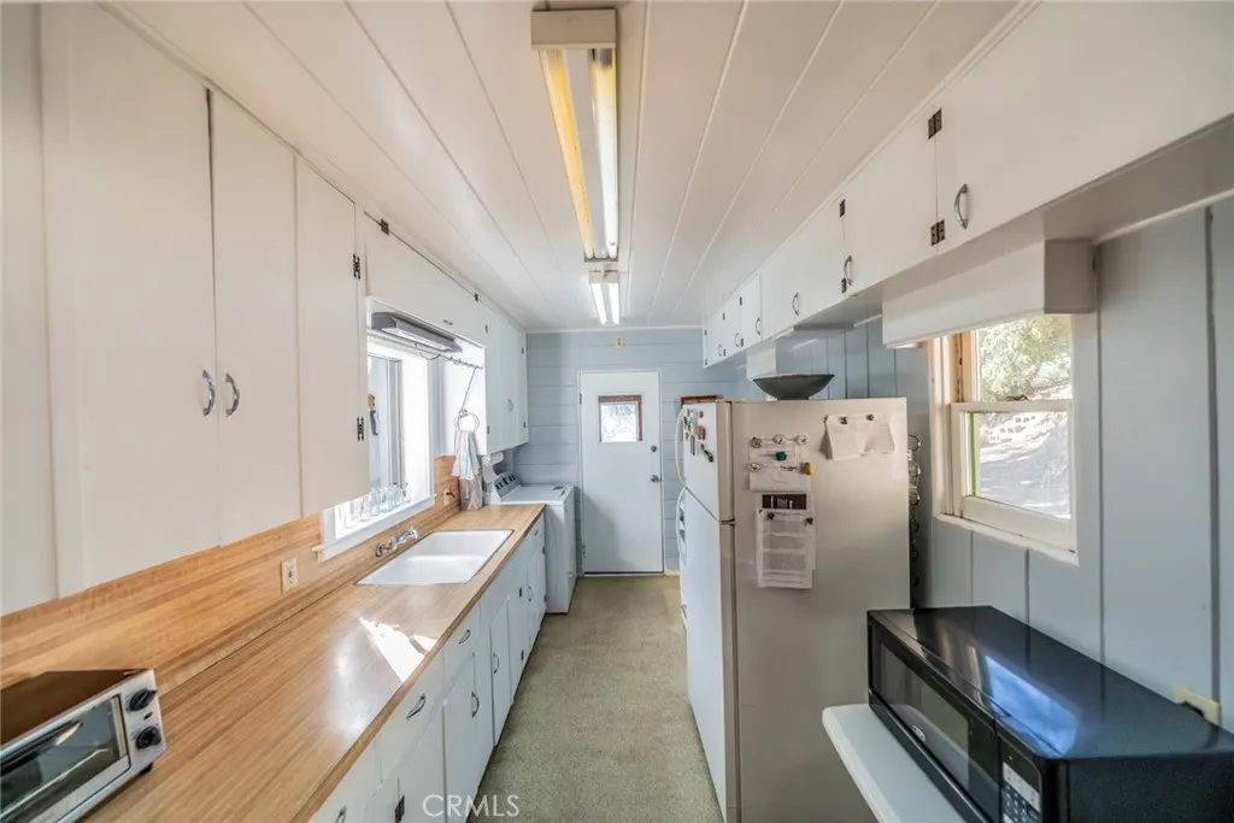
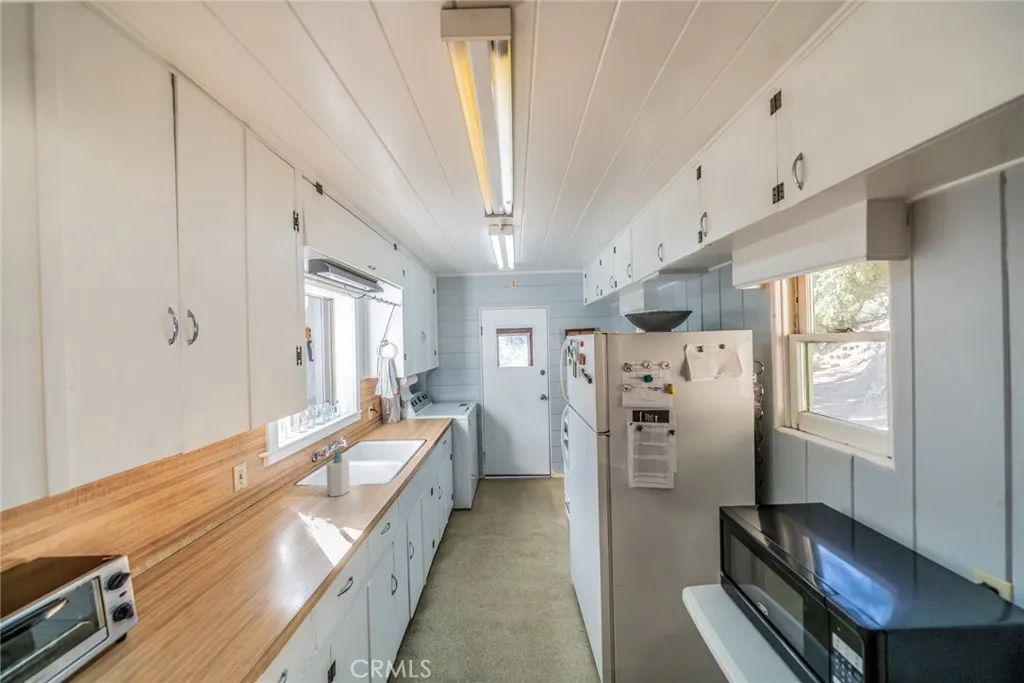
+ soap bottle (337, 470)
